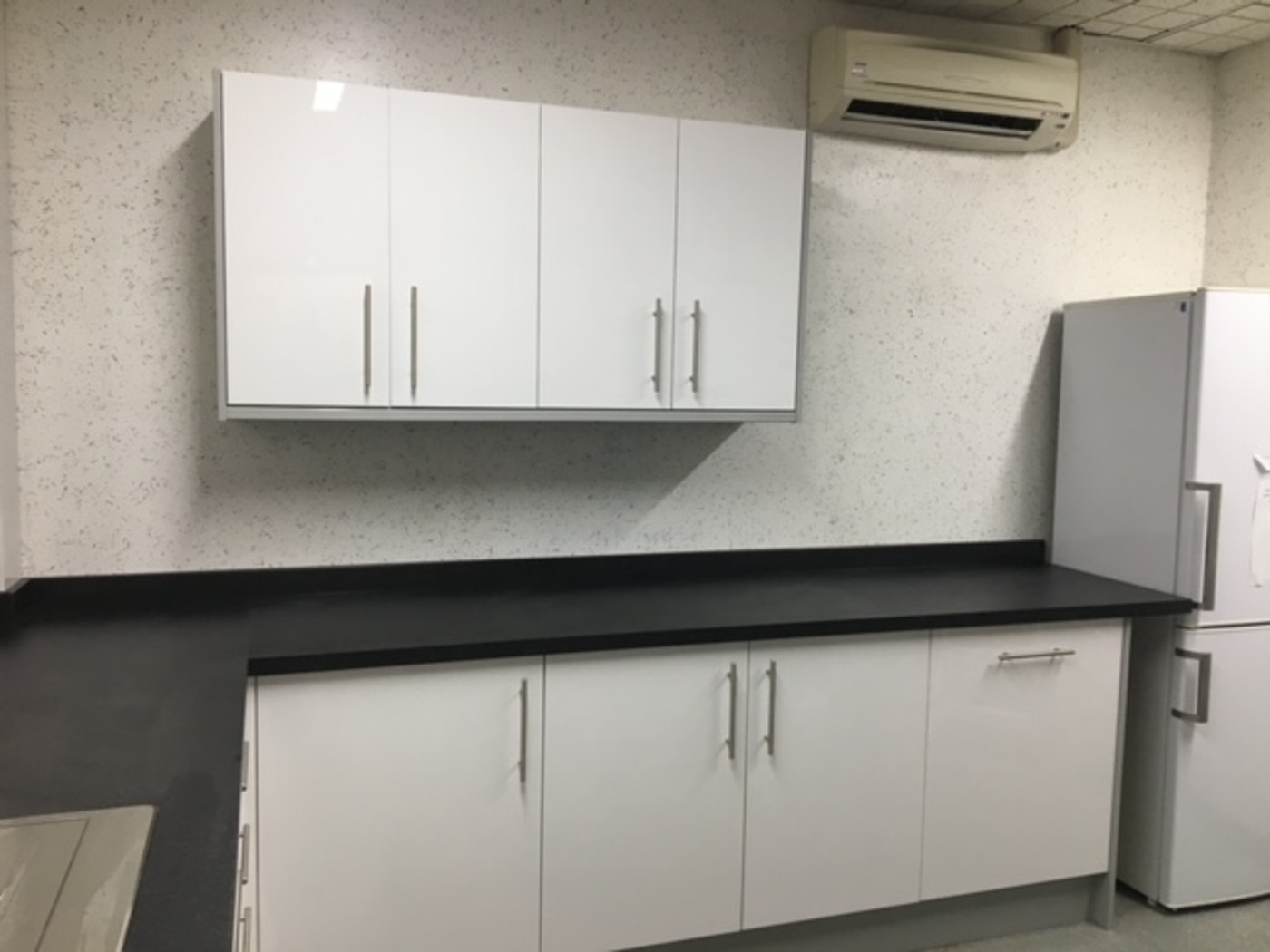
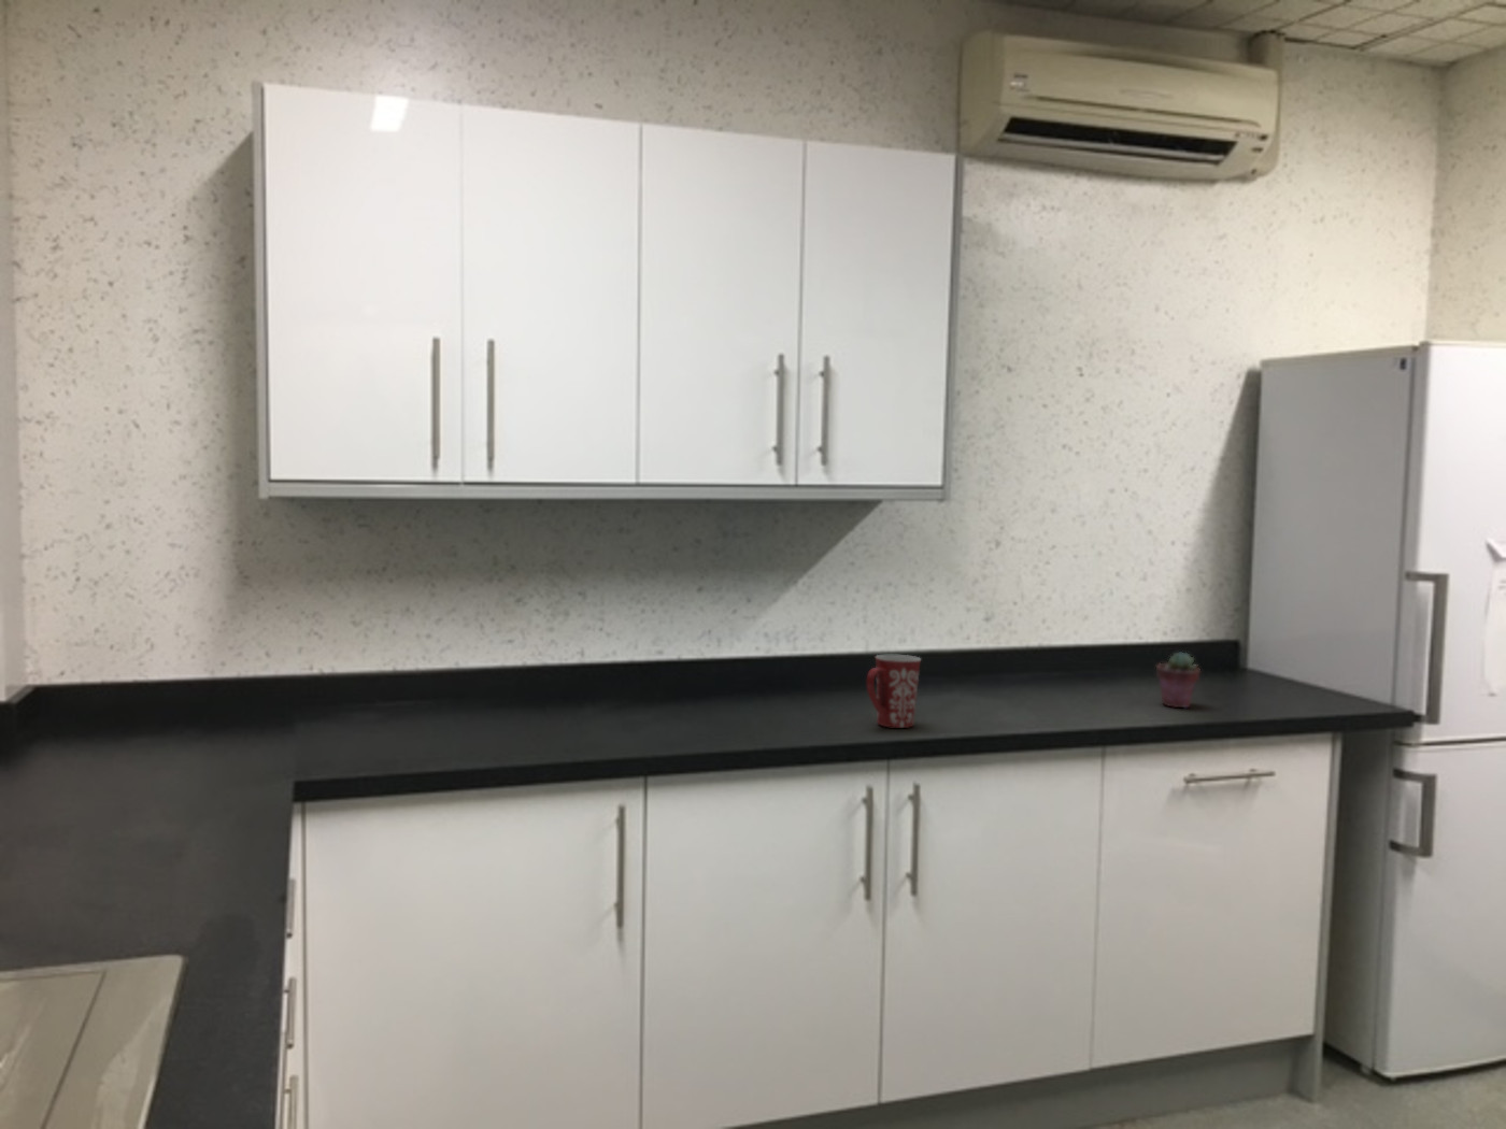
+ mug (889, 691)
+ potted succulent (1176, 677)
